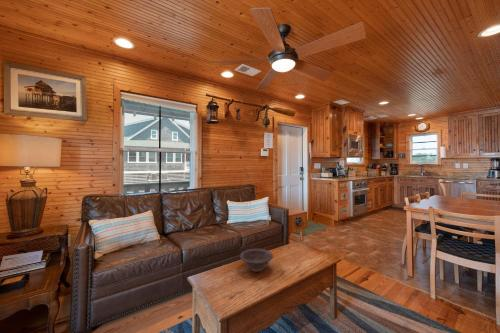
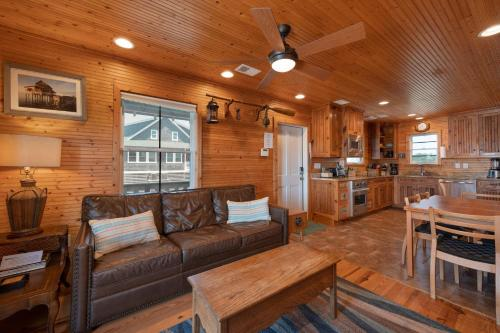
- decorative bowl (256, 261)
